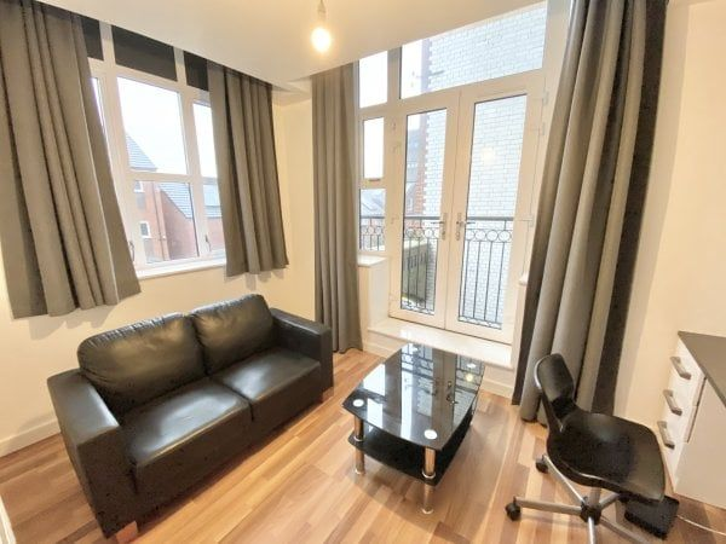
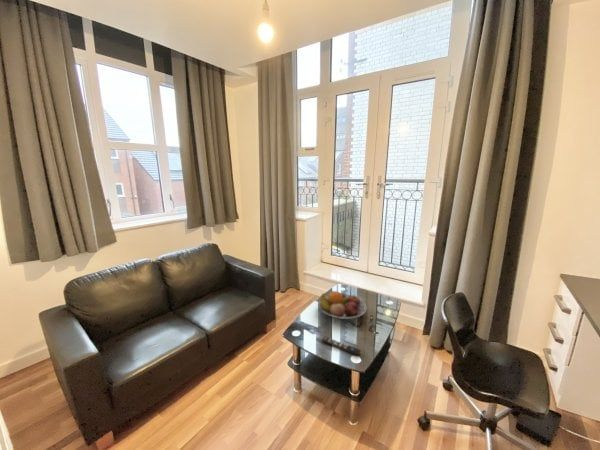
+ fruit bowl (341, 303)
+ remote control (340, 345)
